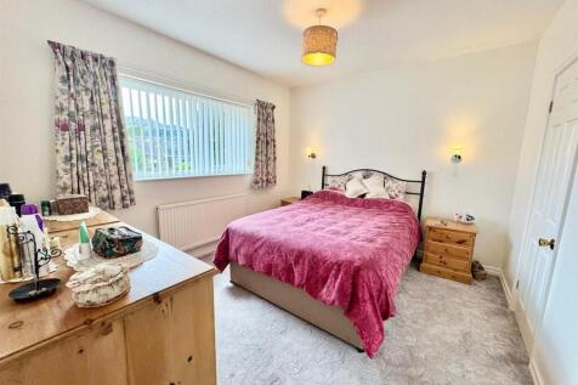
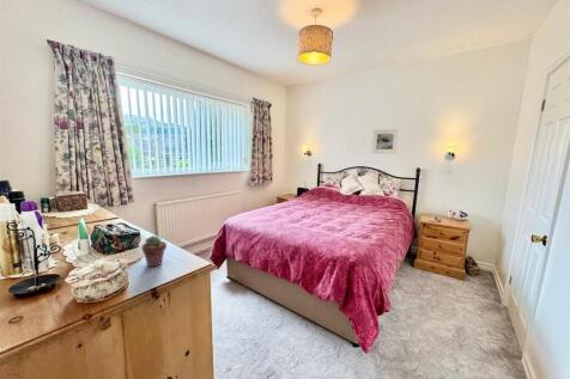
+ potted succulent (153, 249)
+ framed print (384, 141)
